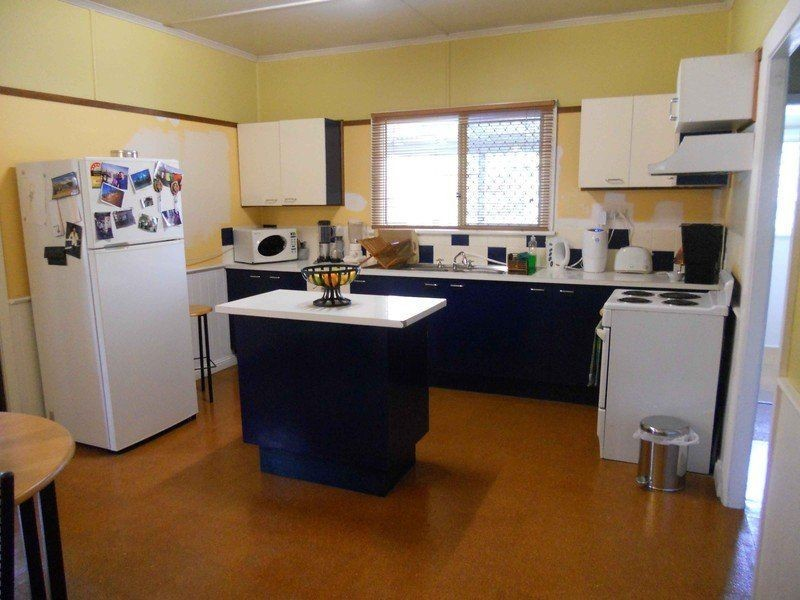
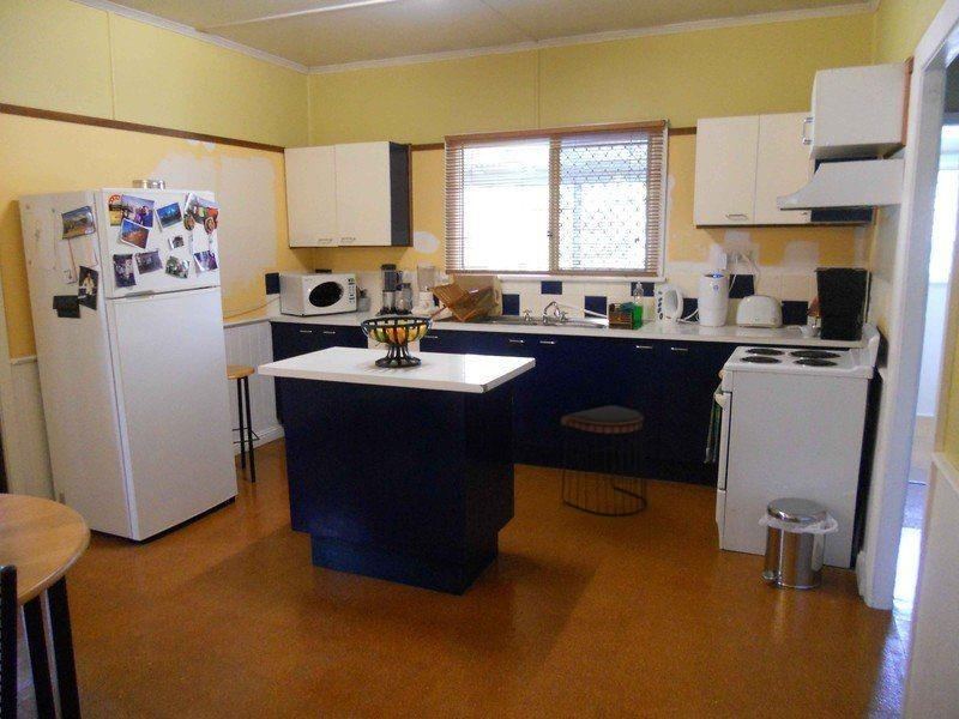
+ stool (613, 458)
